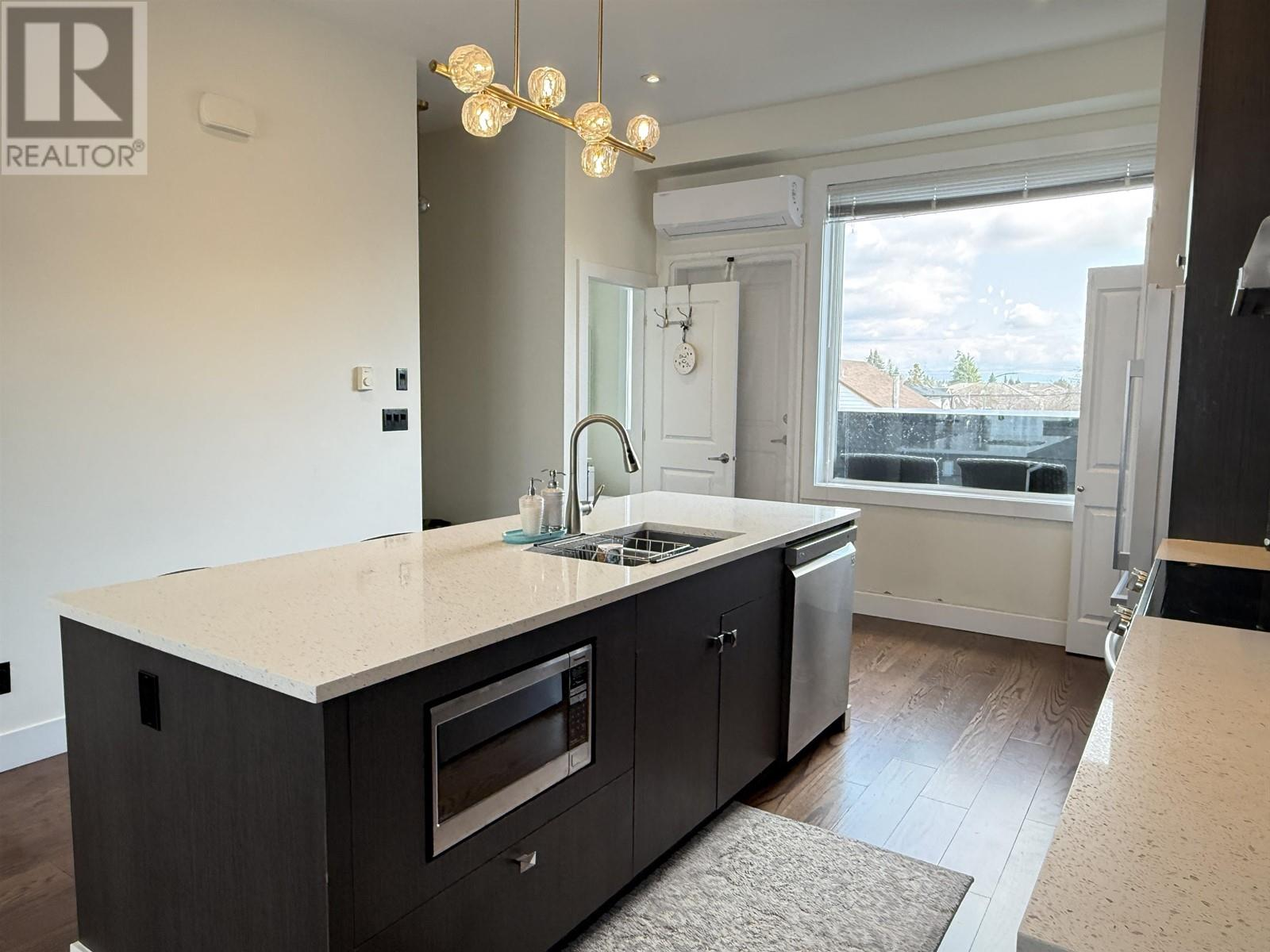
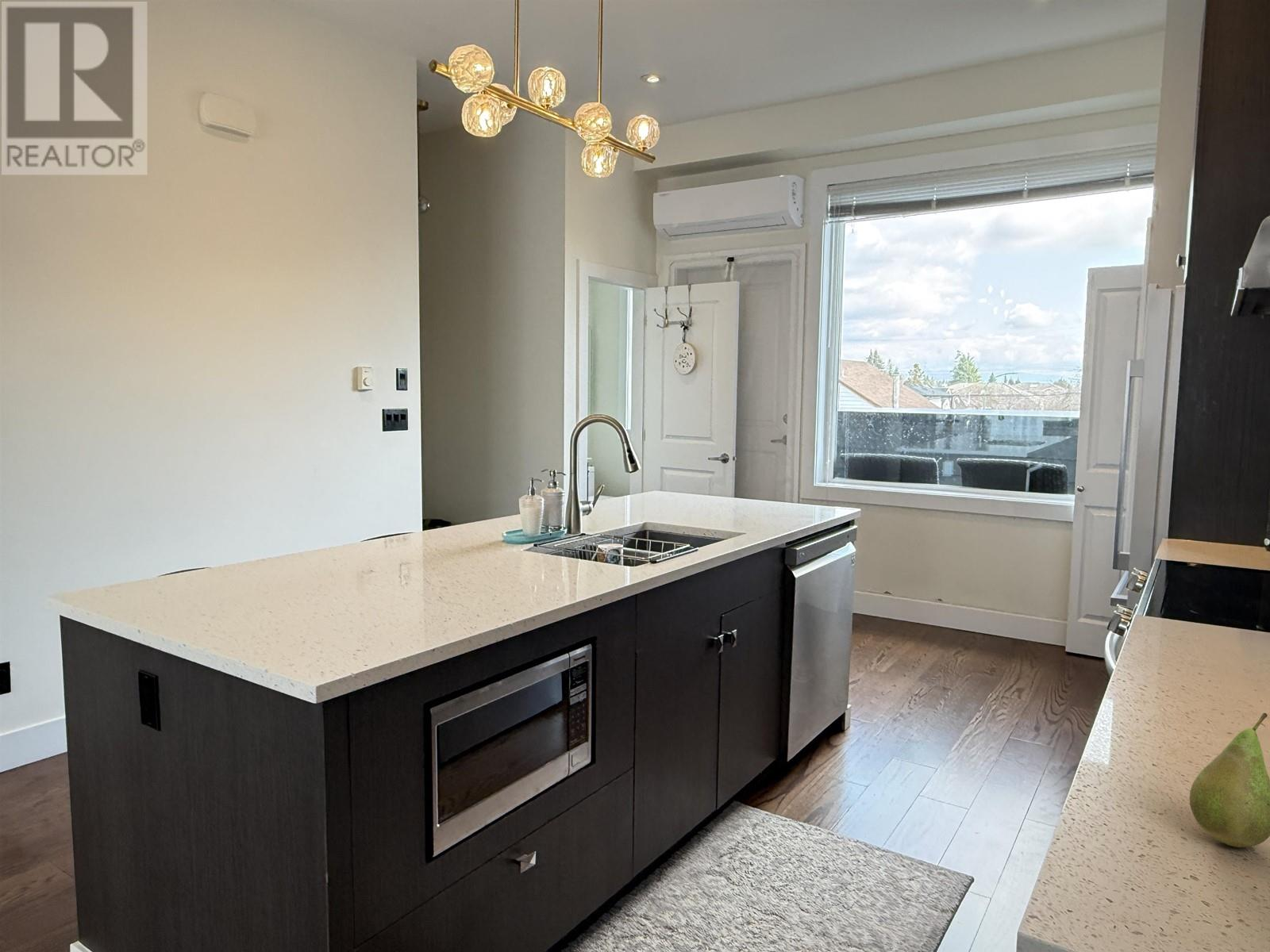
+ fruit (1235, 777)
